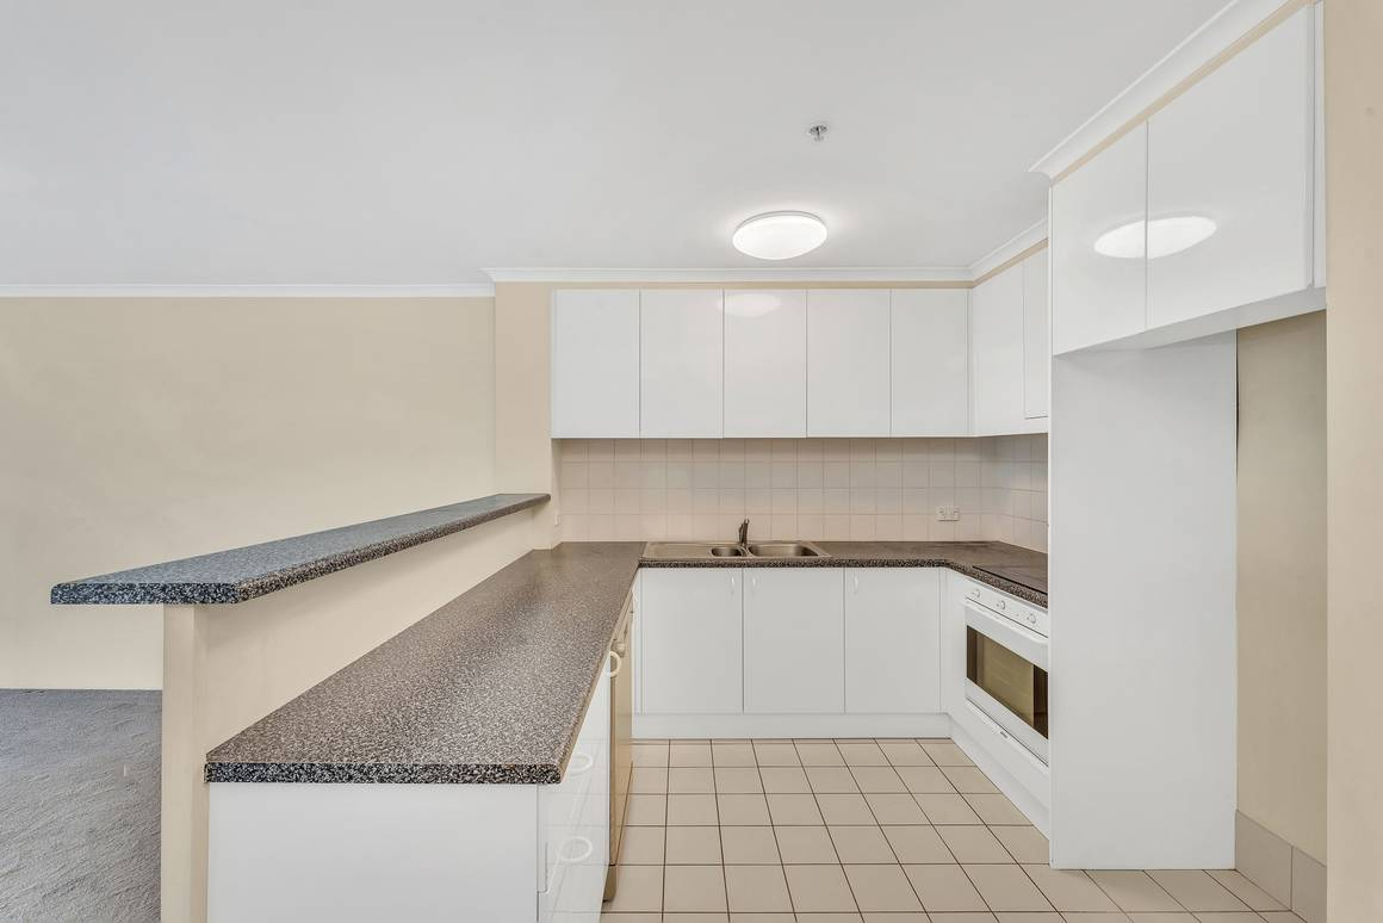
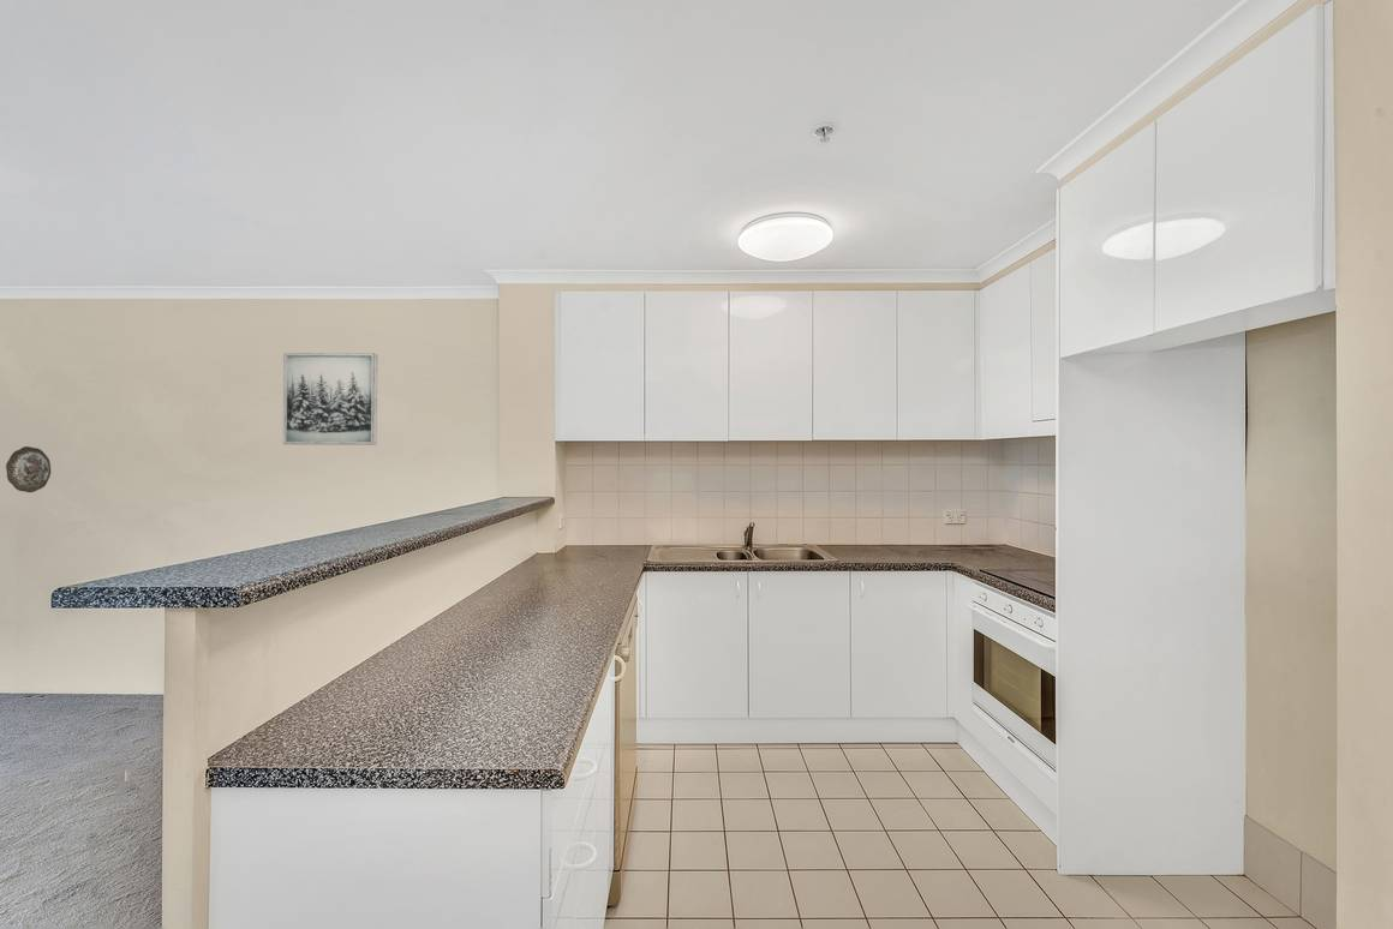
+ decorative plate (30, 469)
+ wall art (330, 398)
